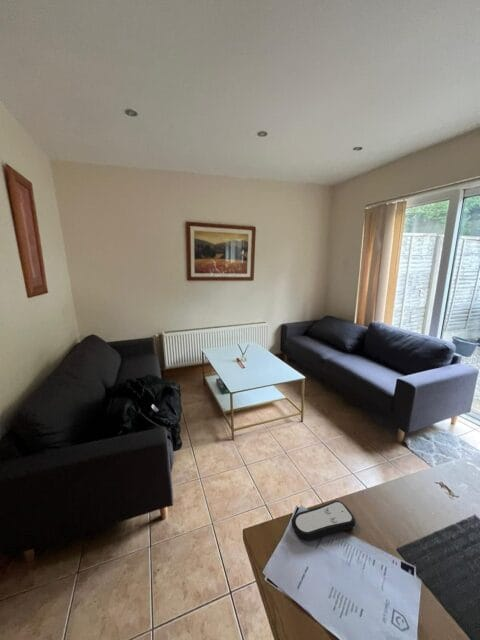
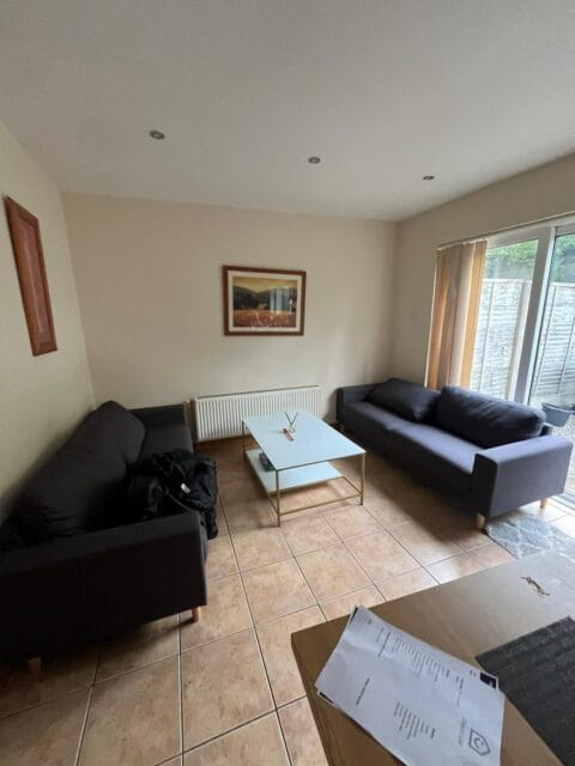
- remote control (322, 519)
